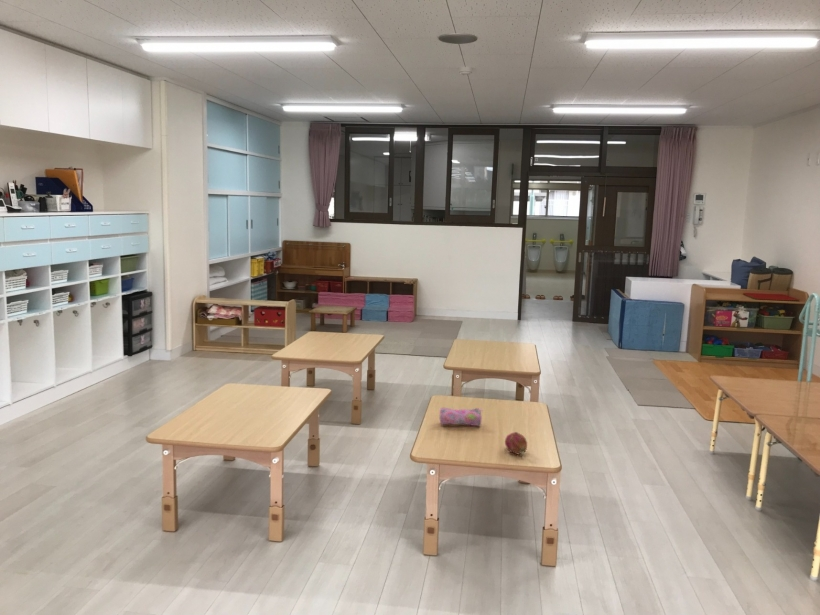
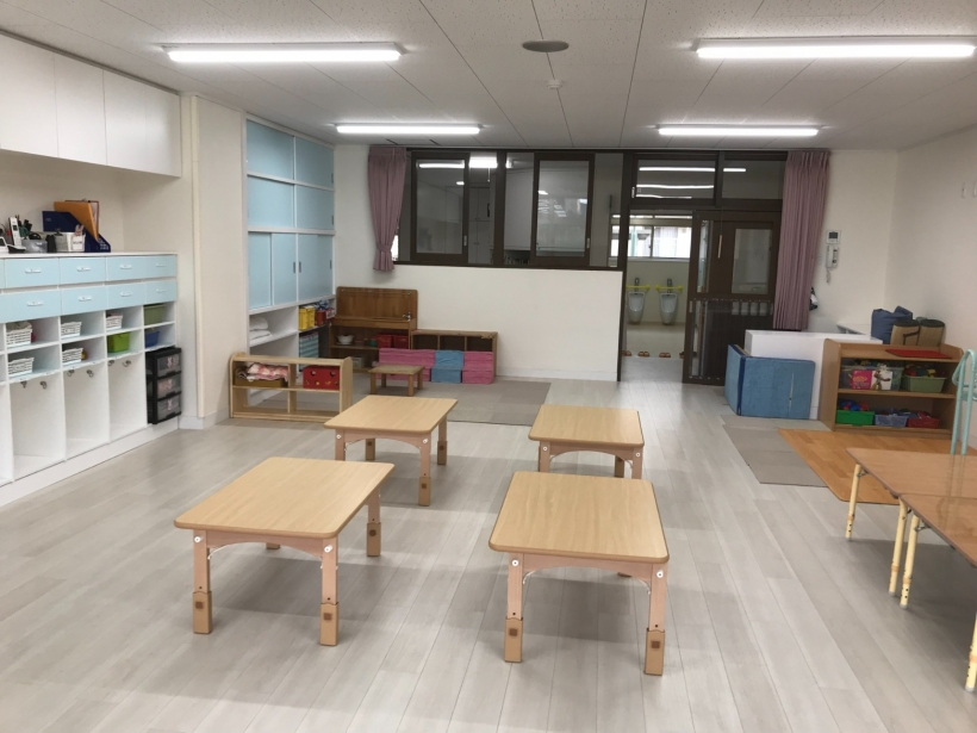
- fruit (516, 442)
- pencil case (460, 416)
